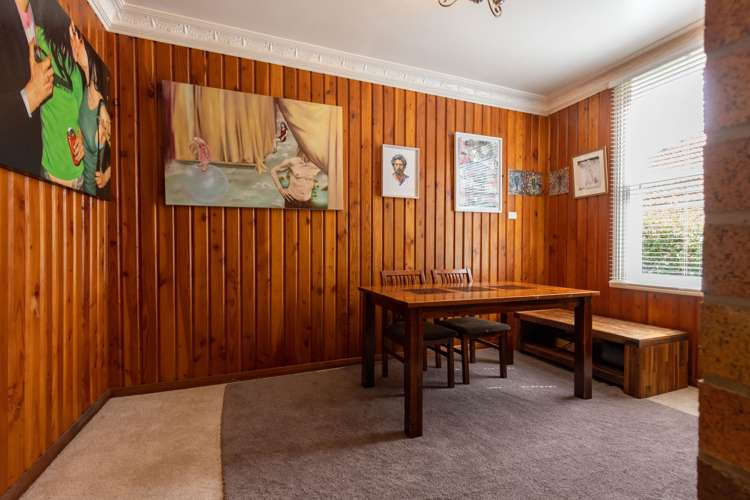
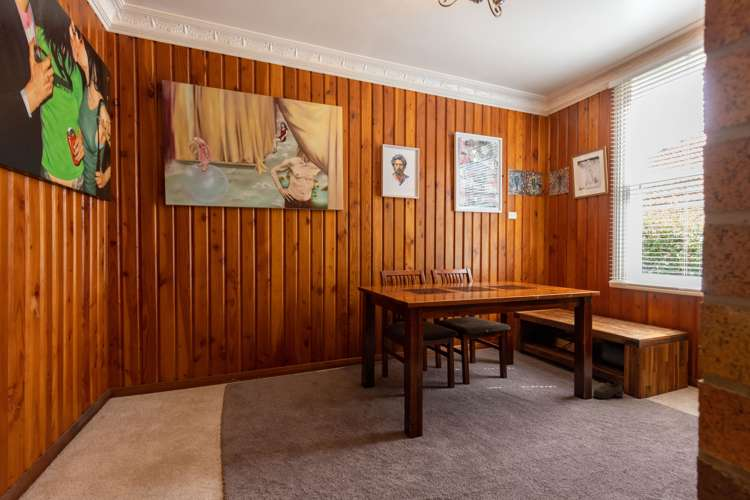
+ shoe (607, 389)
